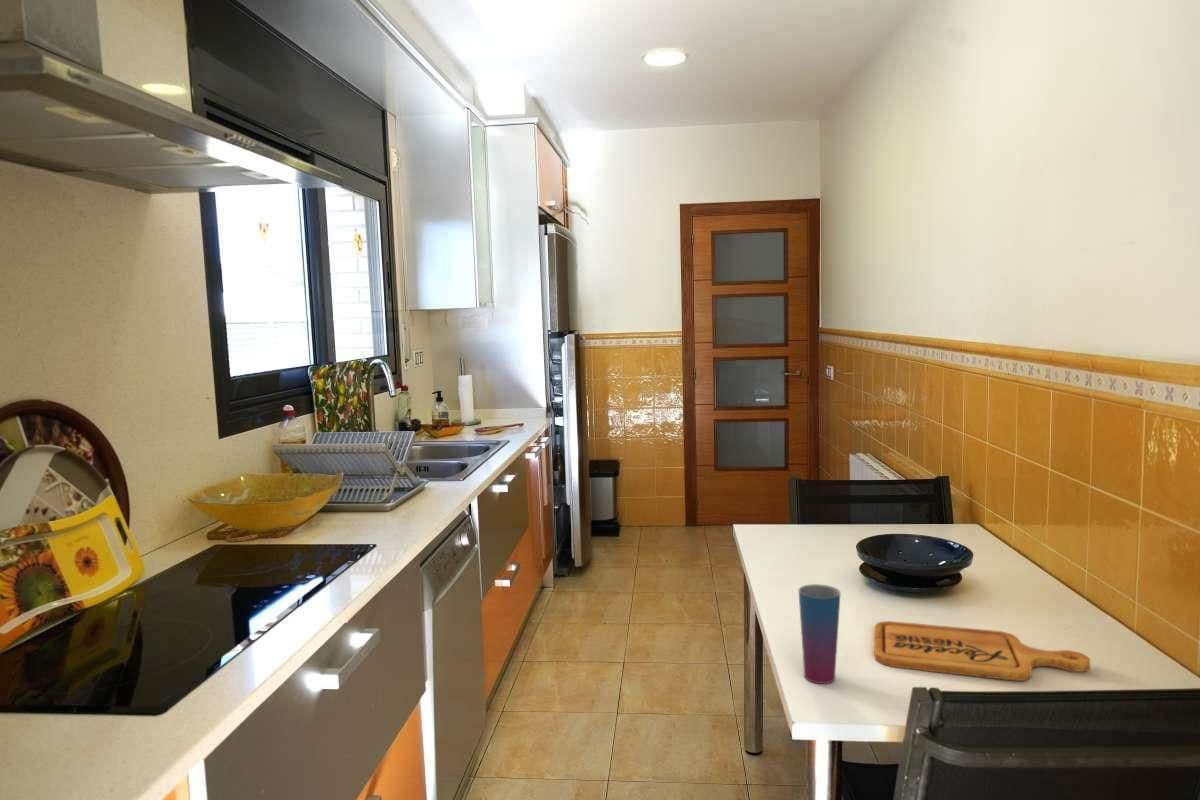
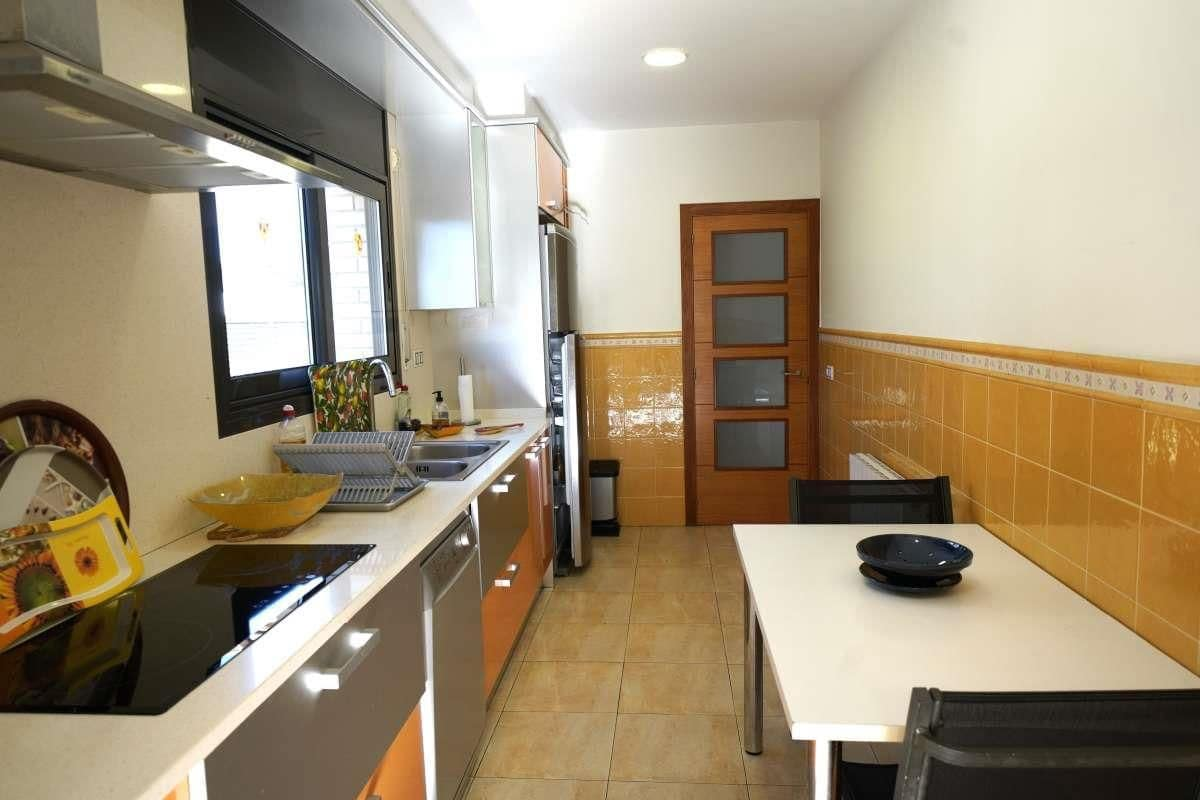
- cutting board (977, 651)
- cup (819, 634)
